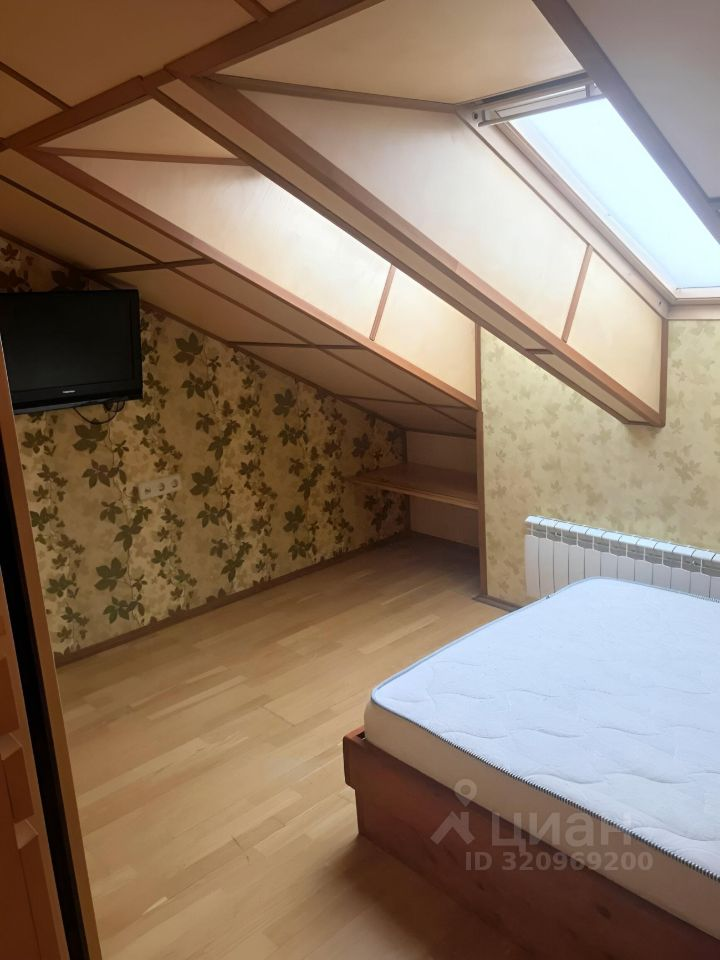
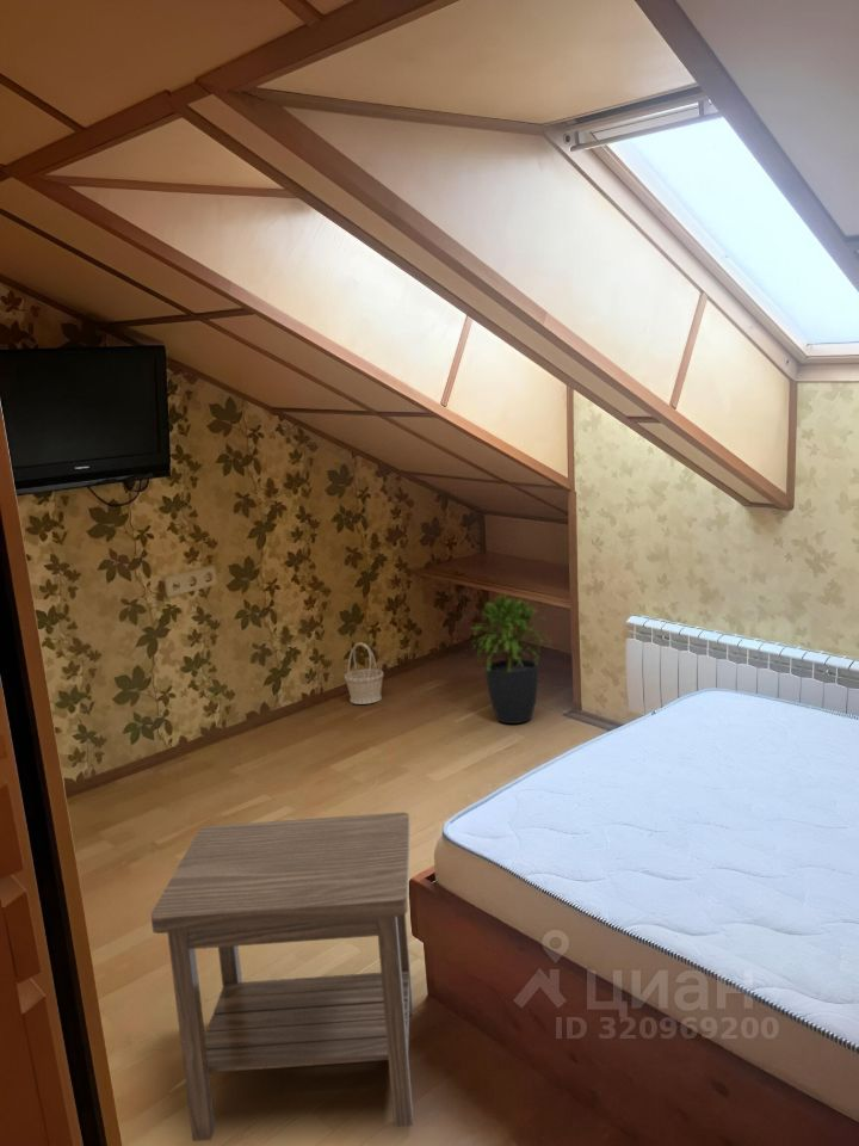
+ side table (303, 978)
+ basket (363, 671)
+ potted plant (508, 654)
